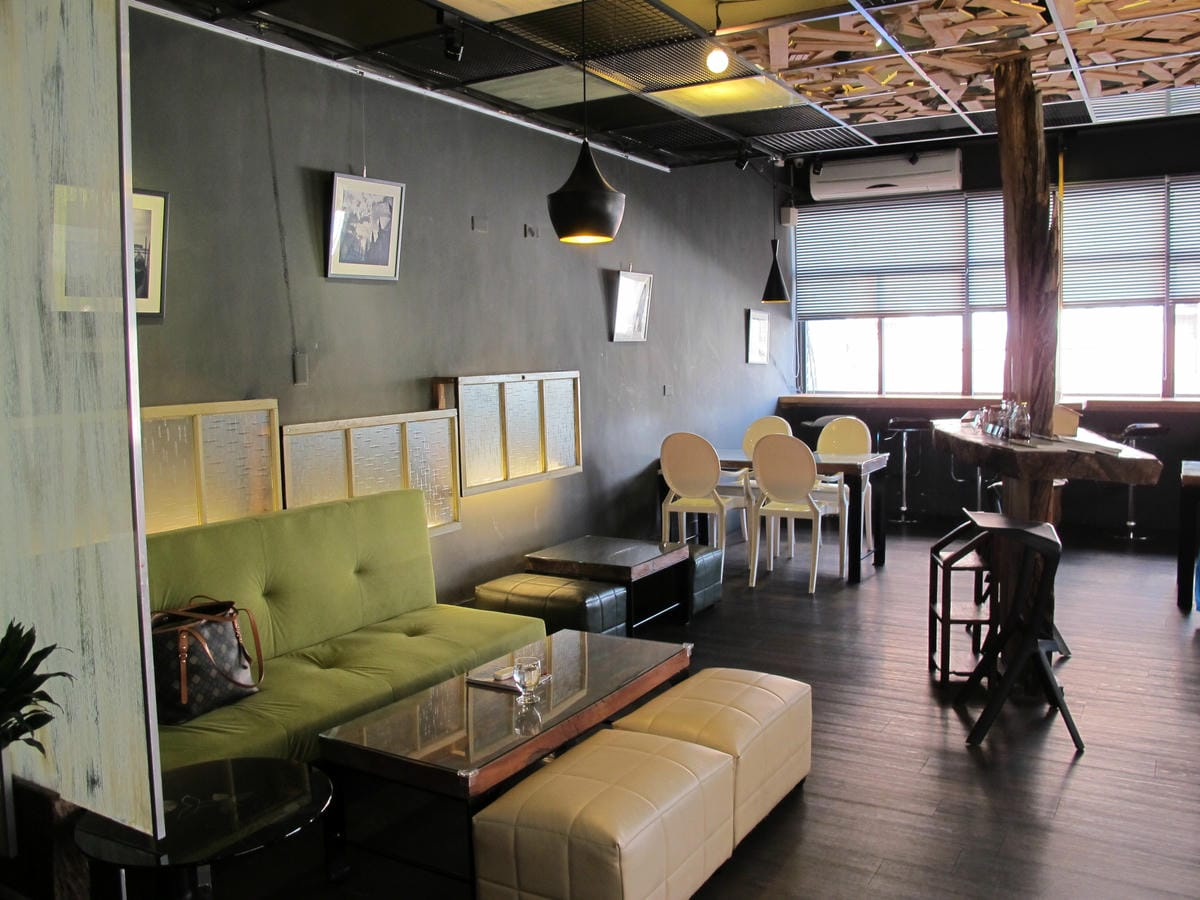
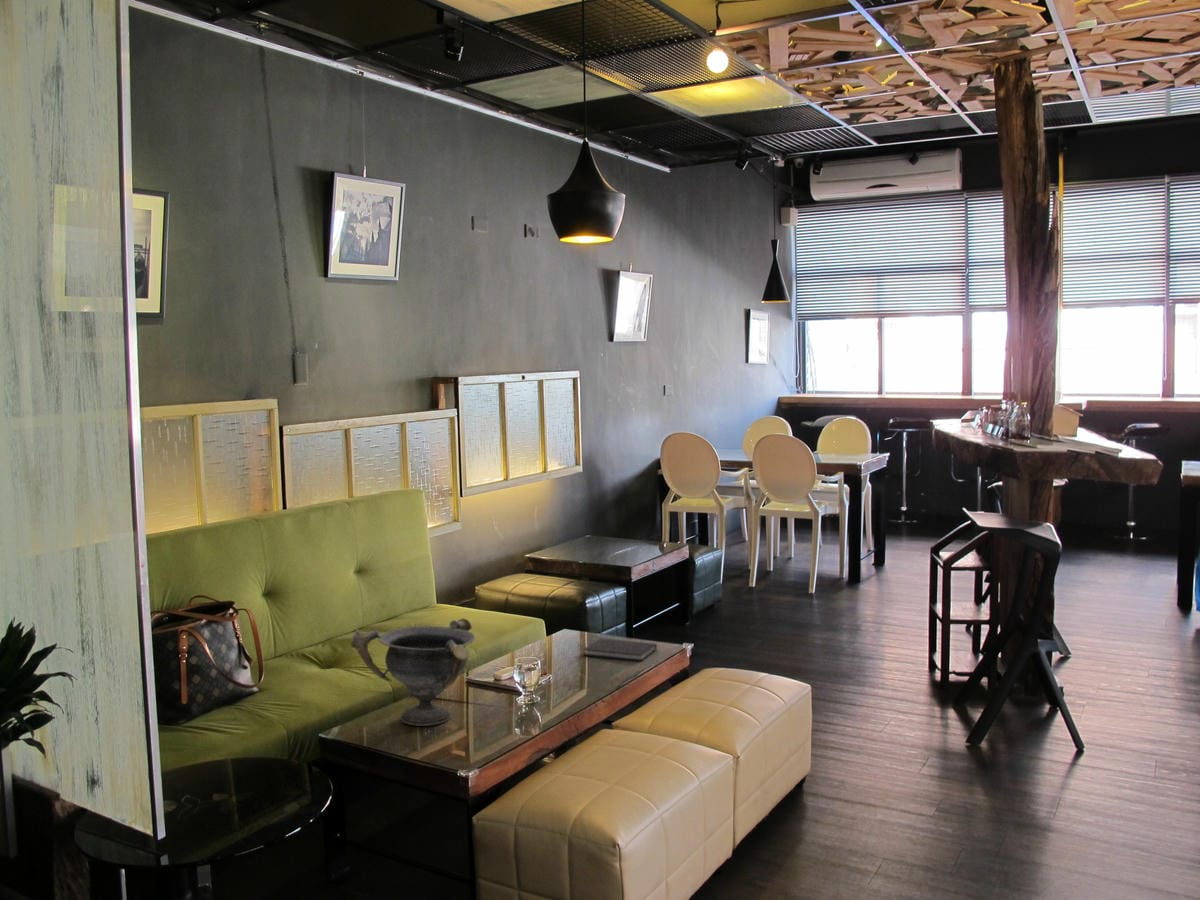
+ decorative bowl (419, 670)
+ diary (620, 649)
